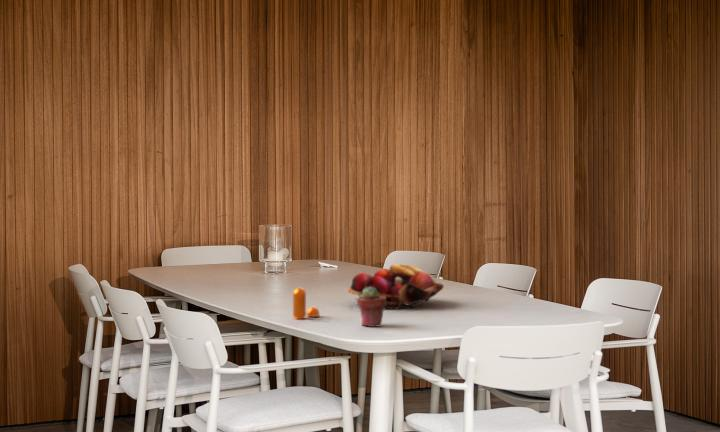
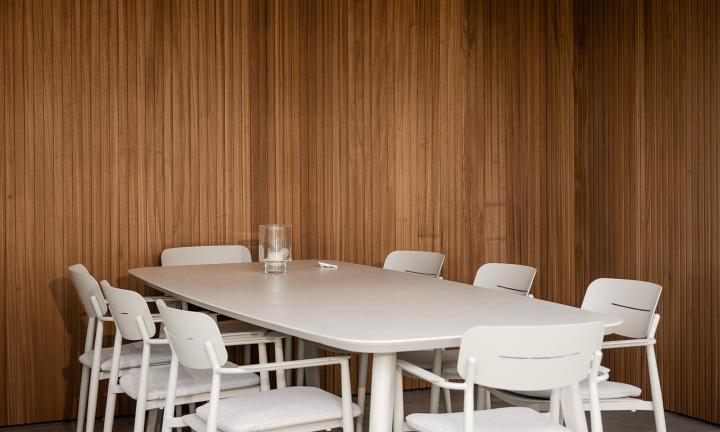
- pepper shaker (305, 301)
- fruit basket (396, 285)
- potted succulent (371, 305)
